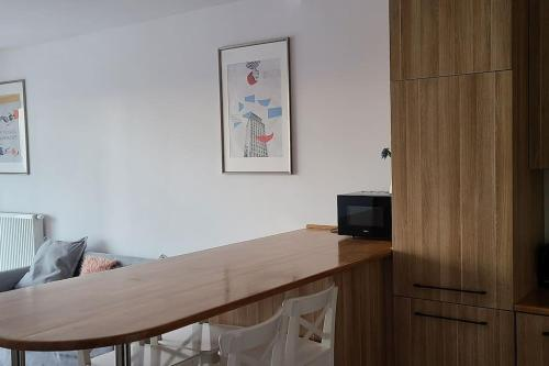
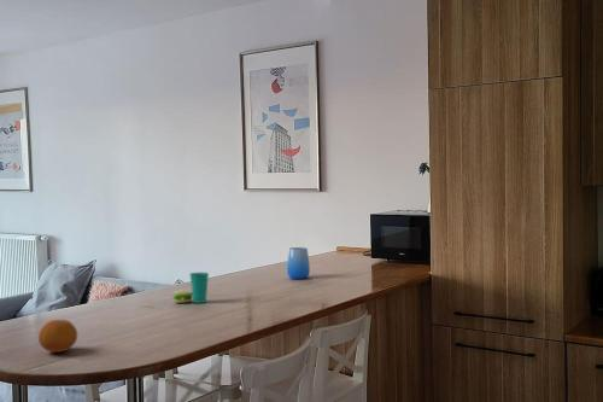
+ fruit (58, 336)
+ cup (298, 262)
+ cup (192, 287)
